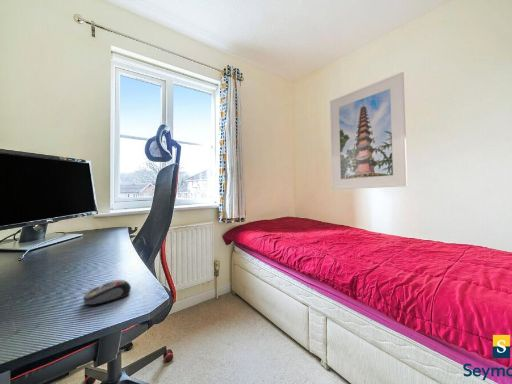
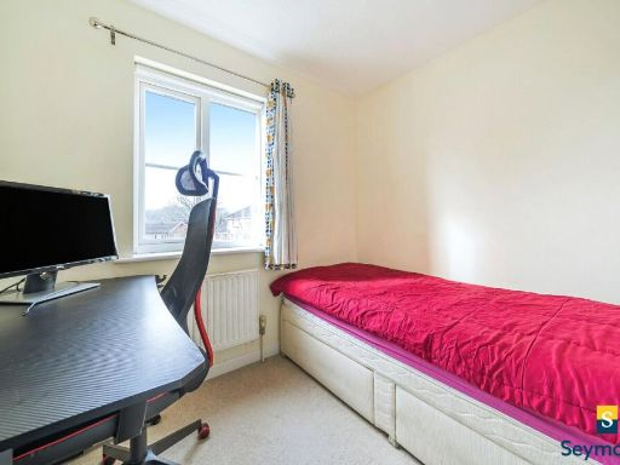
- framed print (363, 138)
- computer mouse (108, 290)
